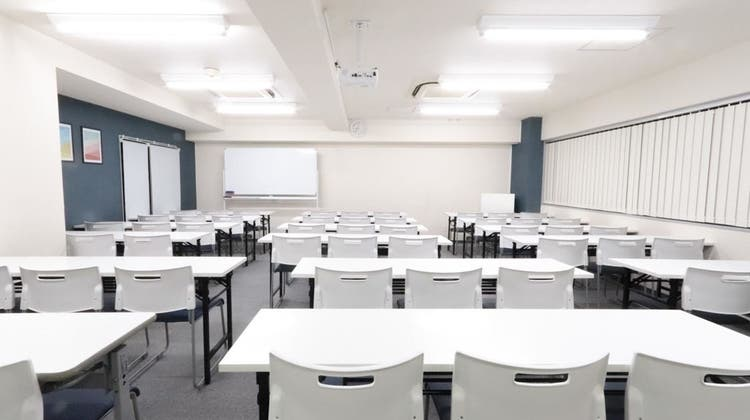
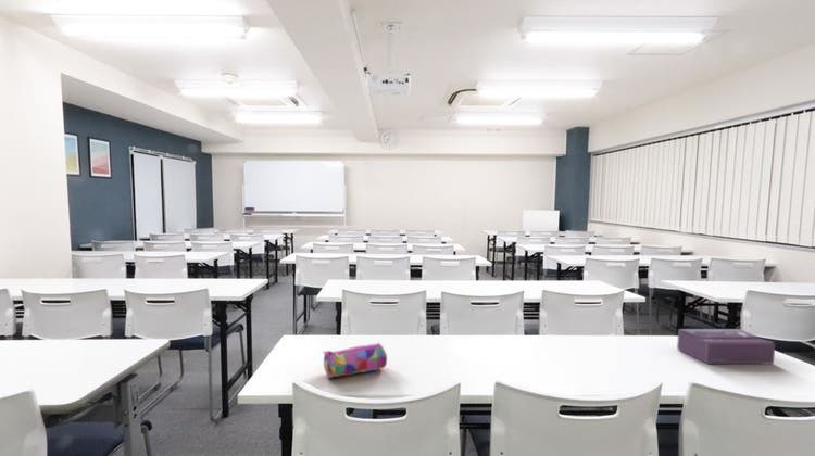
+ tissue box (724, 345)
+ pencil case (354, 359)
